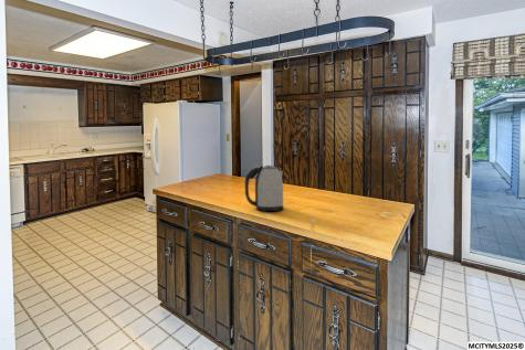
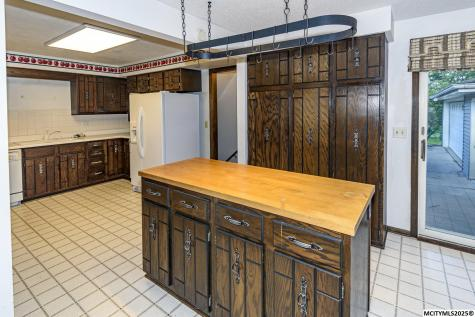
- kettle (264, 187)
